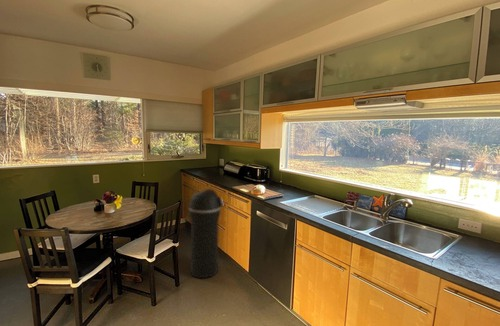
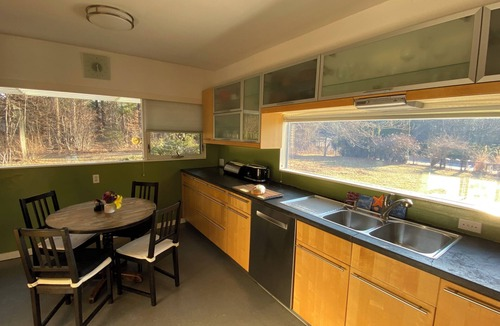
- trash can (205, 230)
